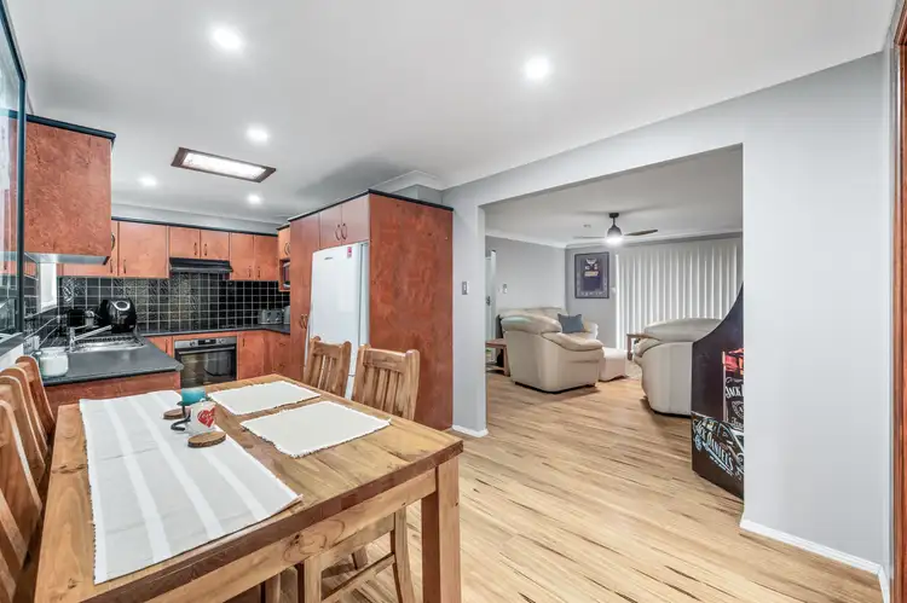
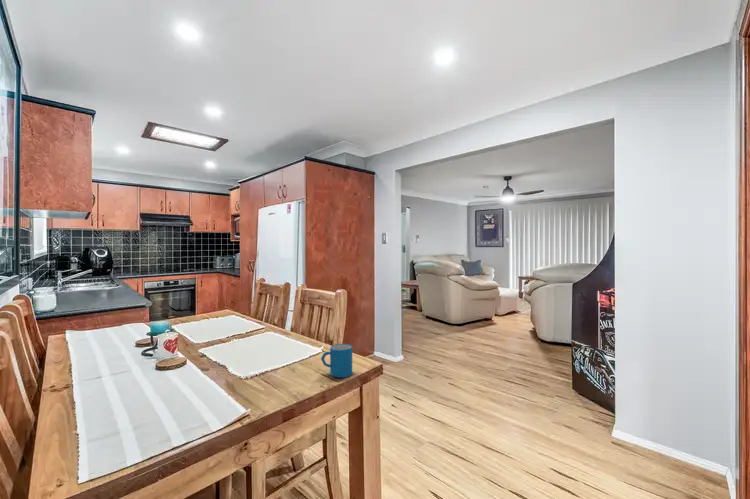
+ mug (336, 361)
